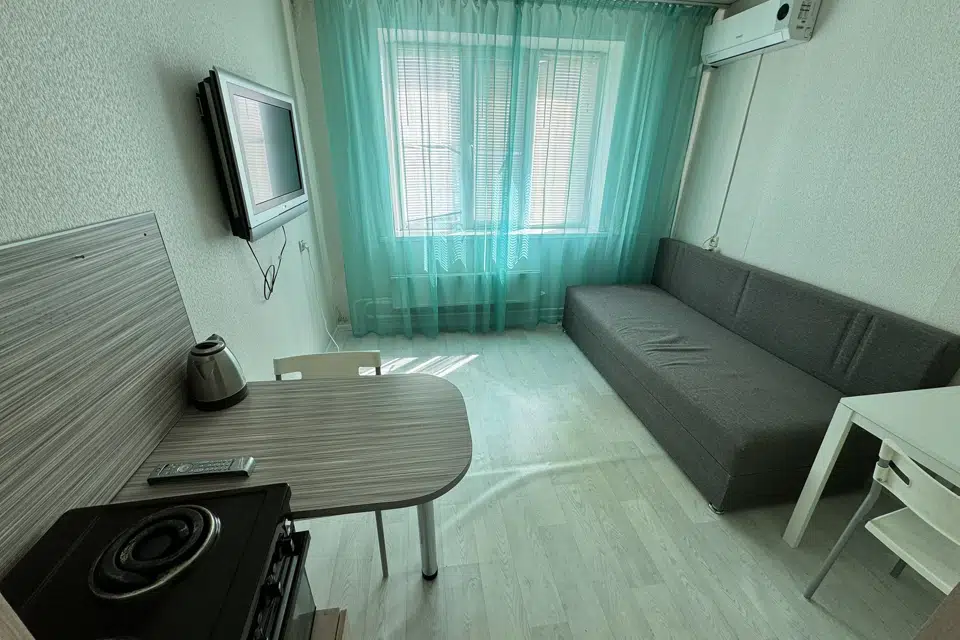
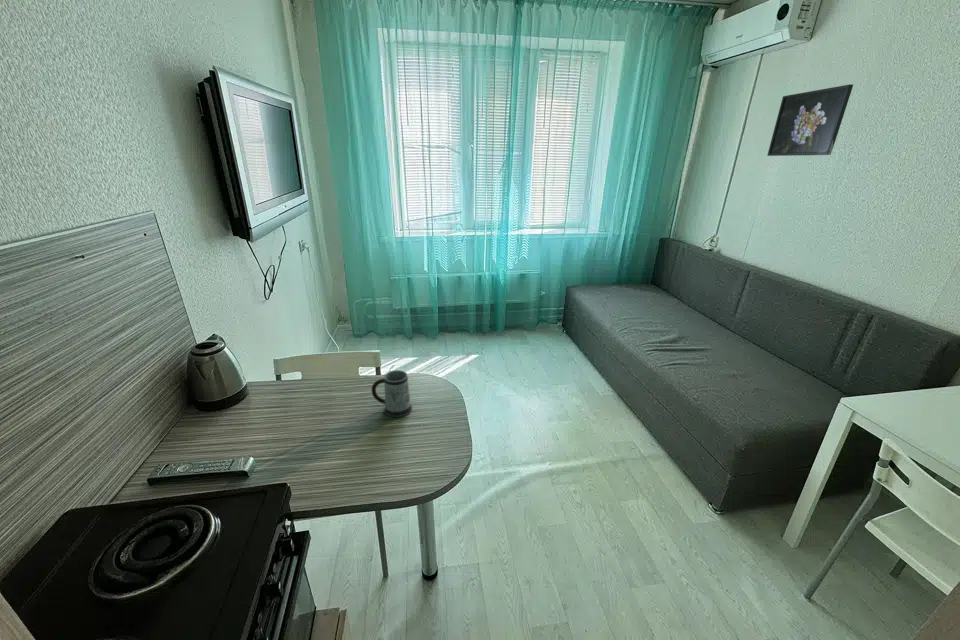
+ mug (391, 392)
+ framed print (805, 124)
